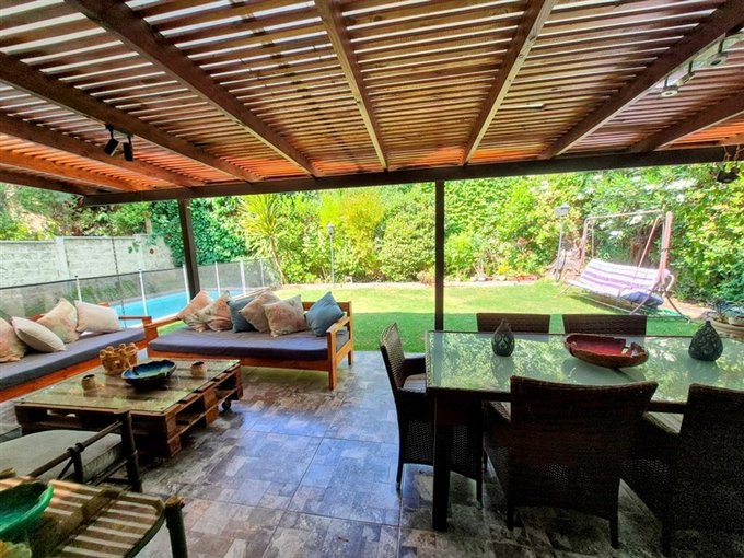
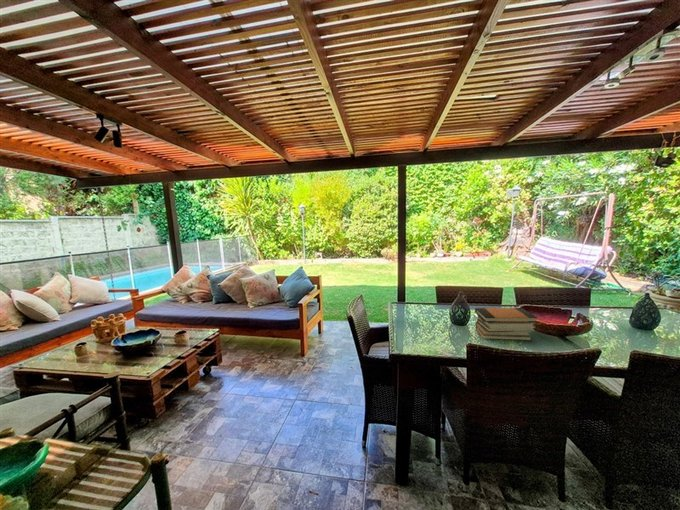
+ book stack (503, 323)
